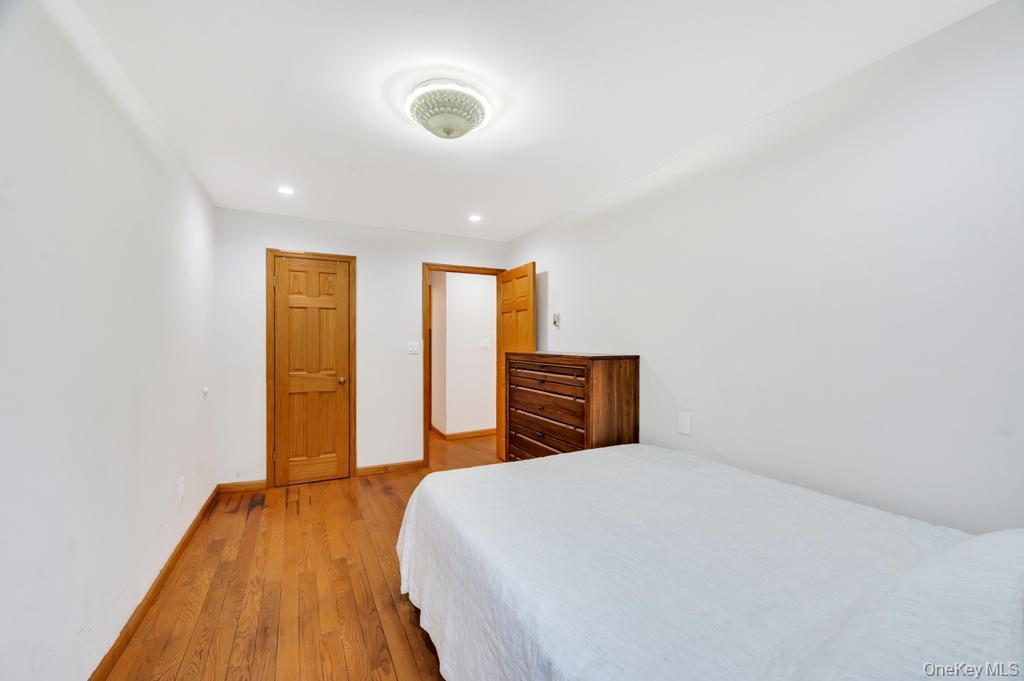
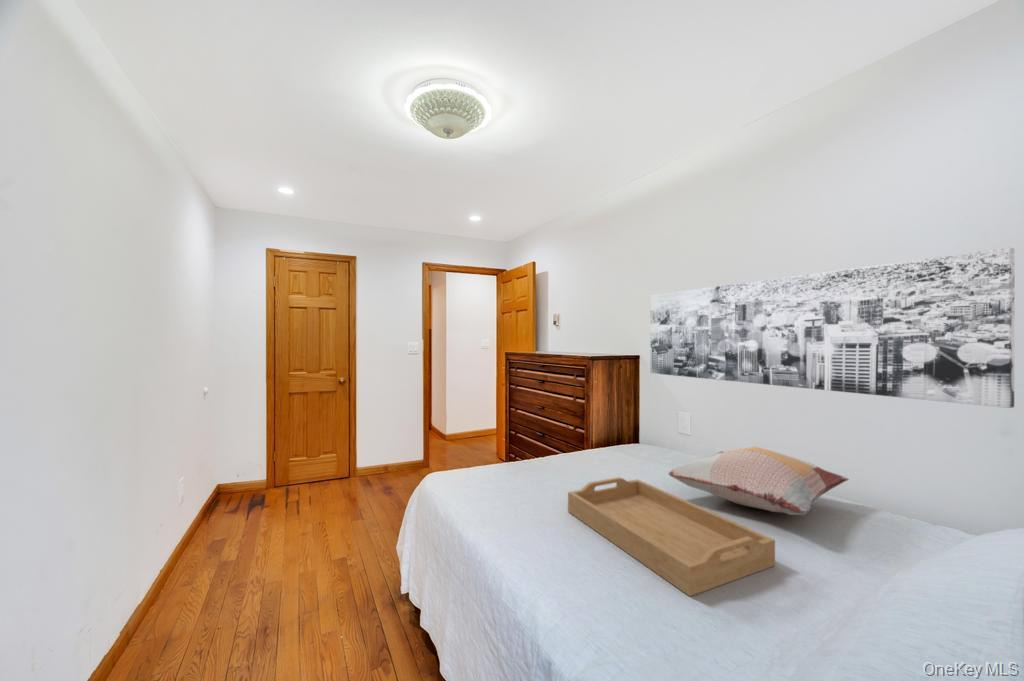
+ serving tray (657, 520)
+ wall art (770, 332)
+ decorative pillow (754, 475)
